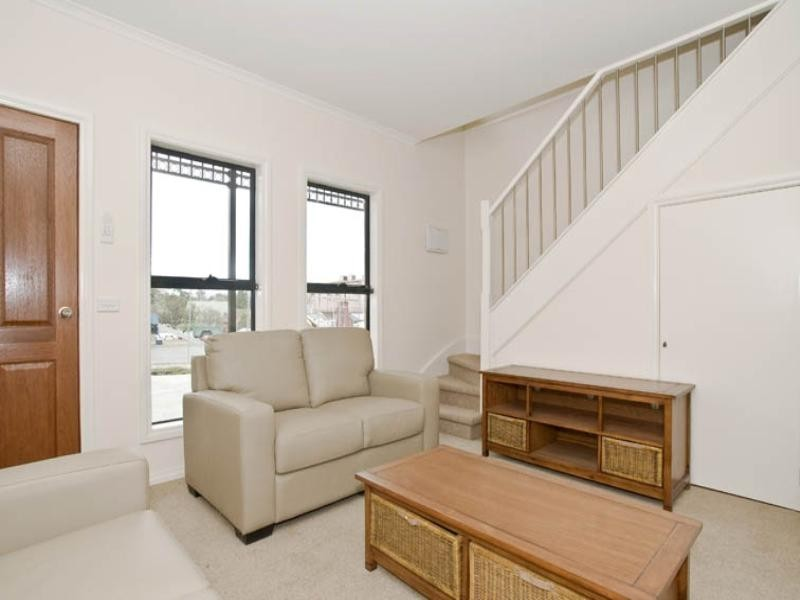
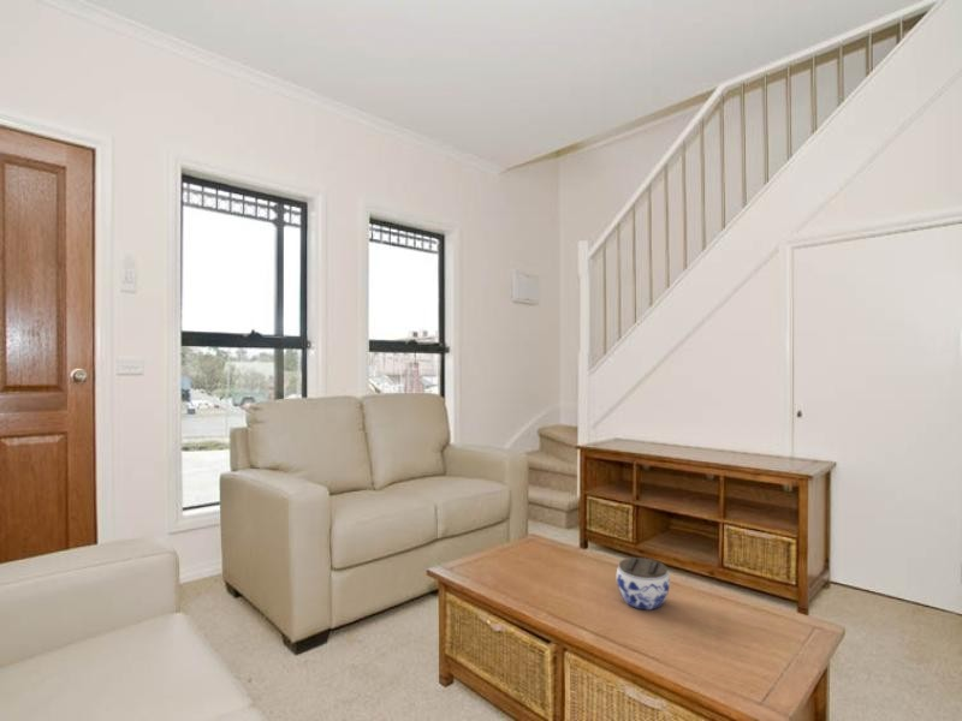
+ jar (642, 583)
